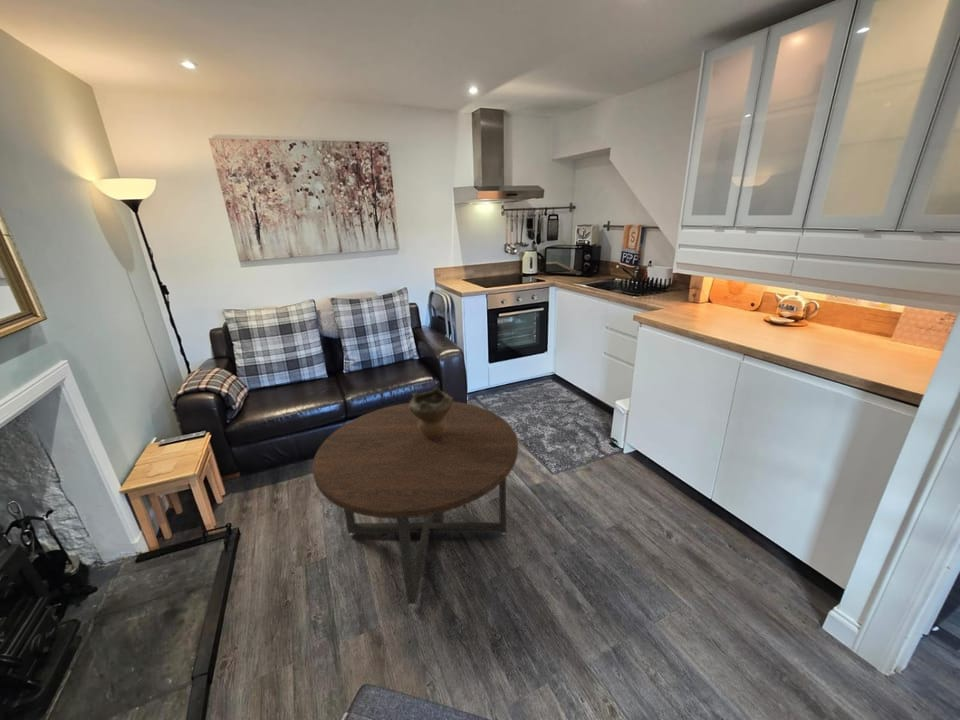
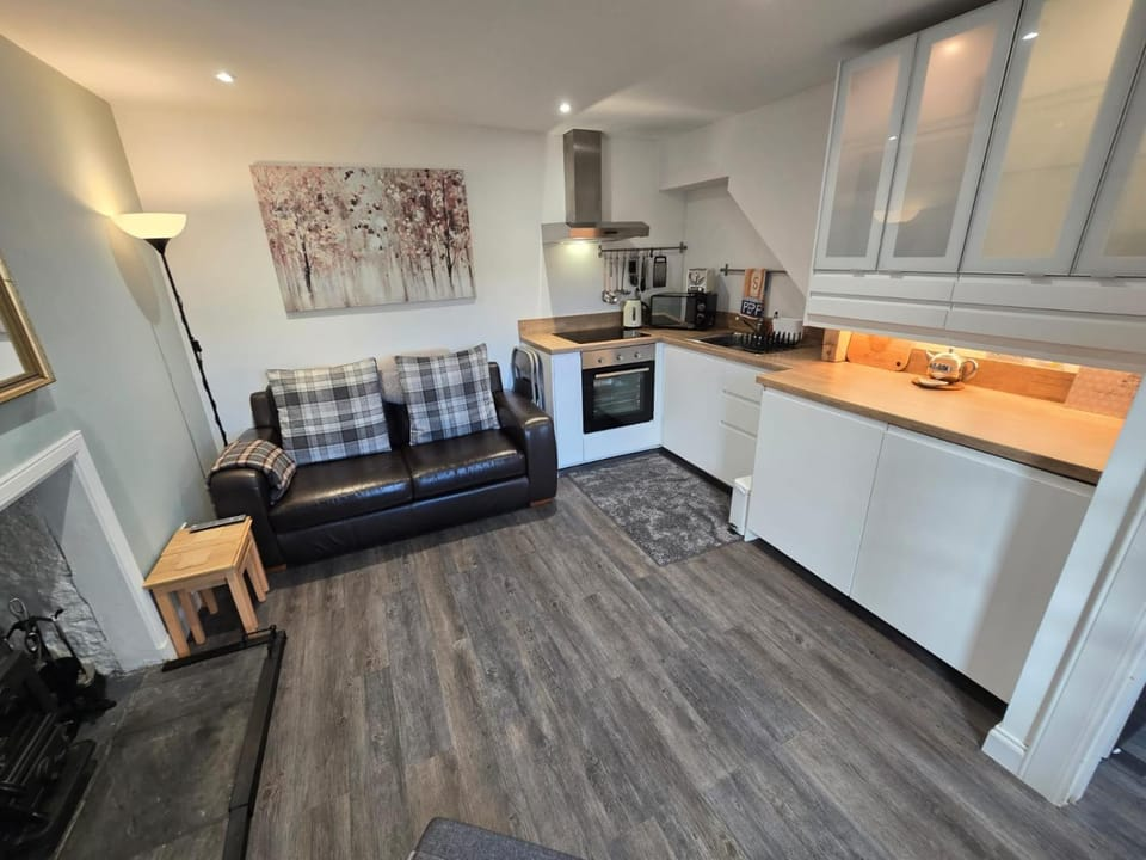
- coffee table (423, 490)
- decorative bowl (432, 415)
